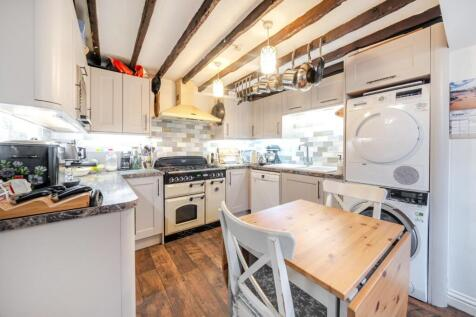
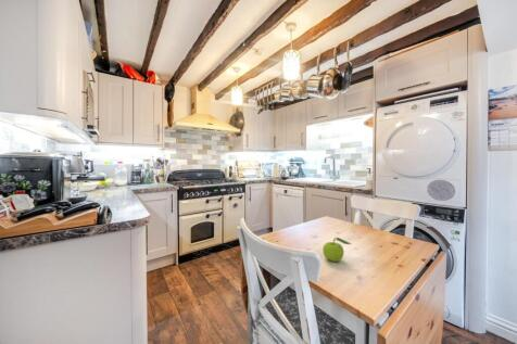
+ fruit (337, 249)
